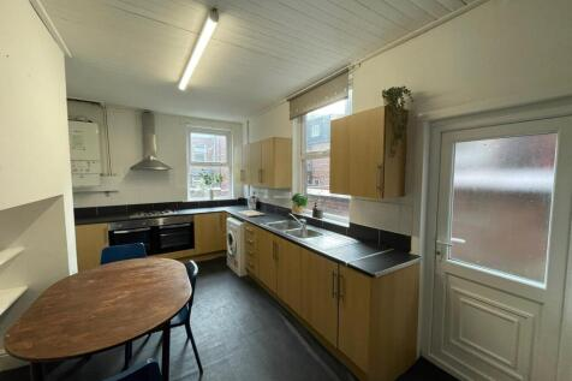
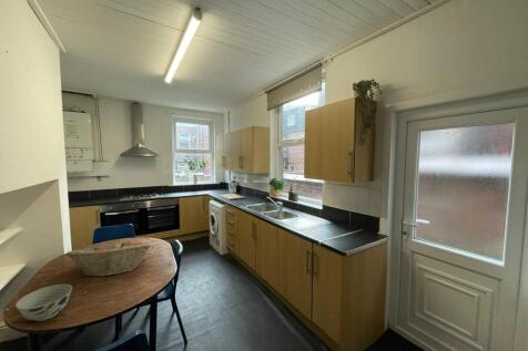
+ fruit basket (111, 254)
+ bowl (45, 304)
